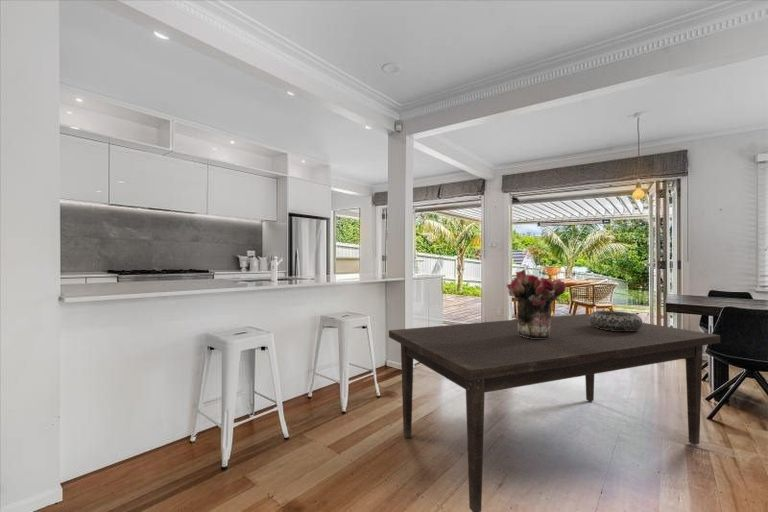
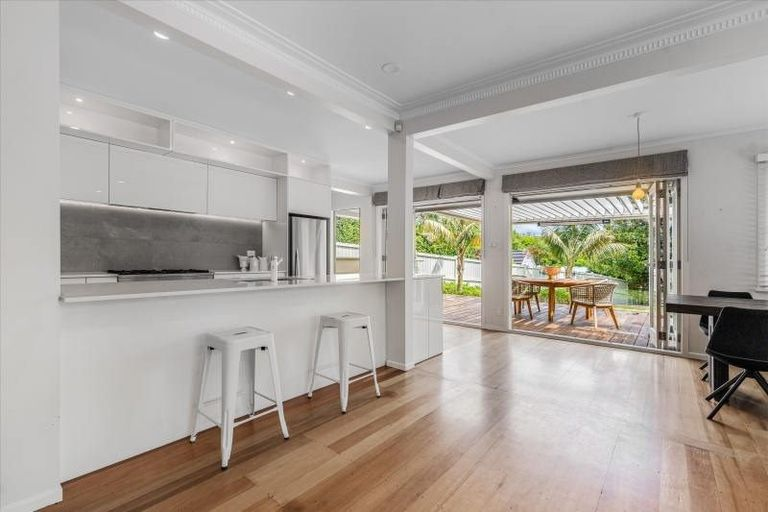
- bouquet (535, 303)
- dining table (548, 381)
- decorative bowl (614, 320)
